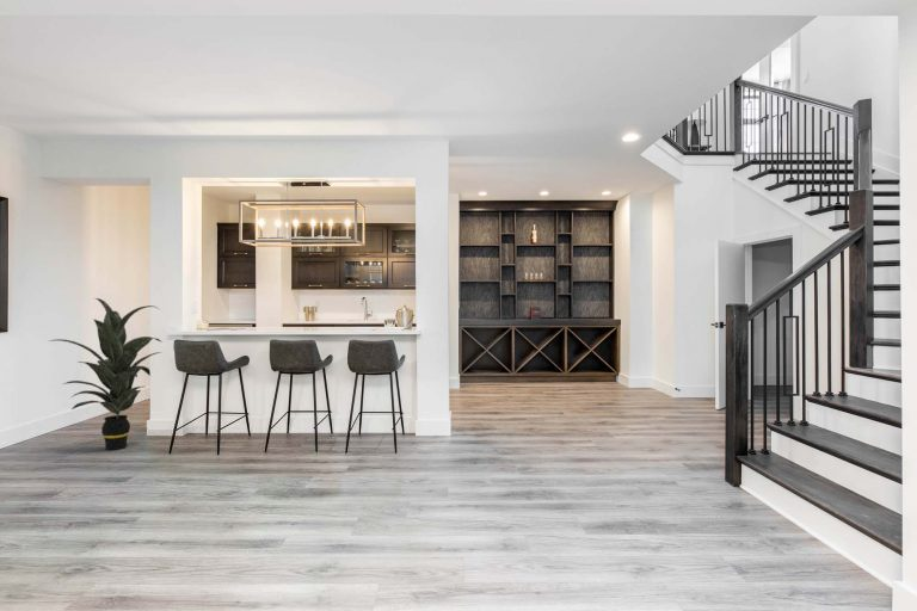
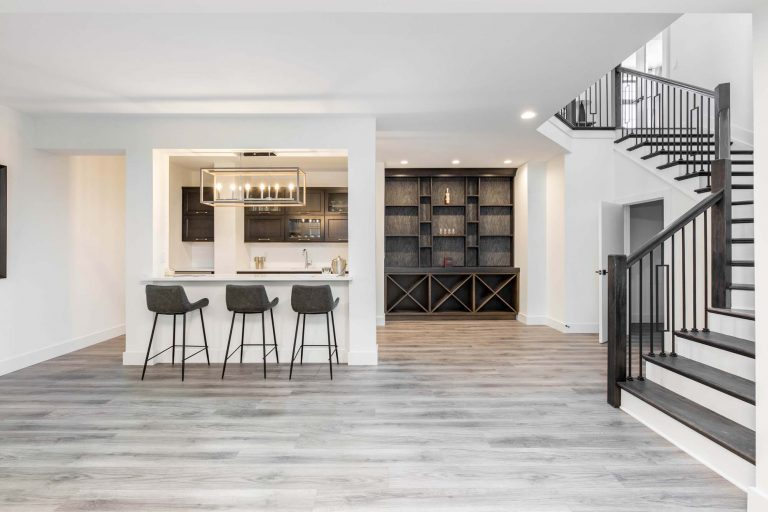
- indoor plant (112, 372)
